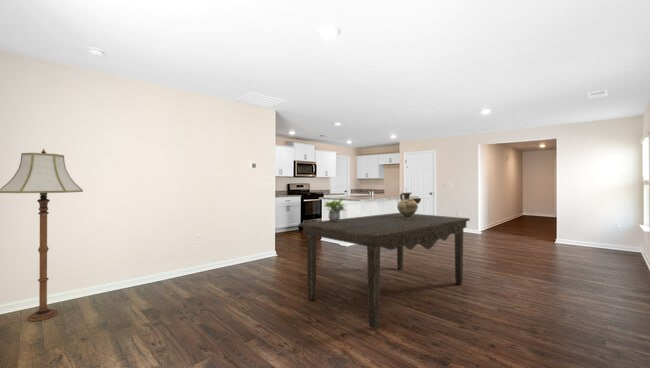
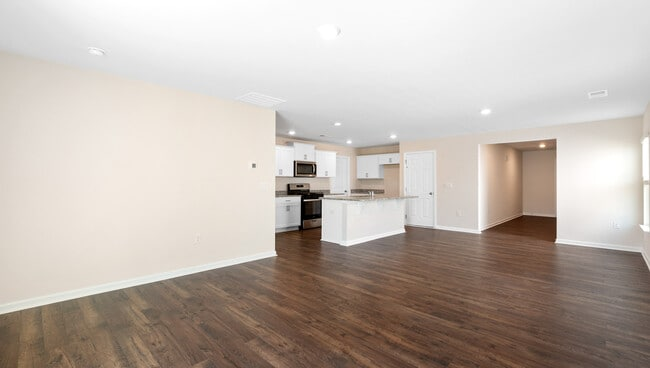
- floor lamp (43, 232)
- dining table (390, 249)
- ceramic jug (409, 204)
- potted plant (334, 209)
